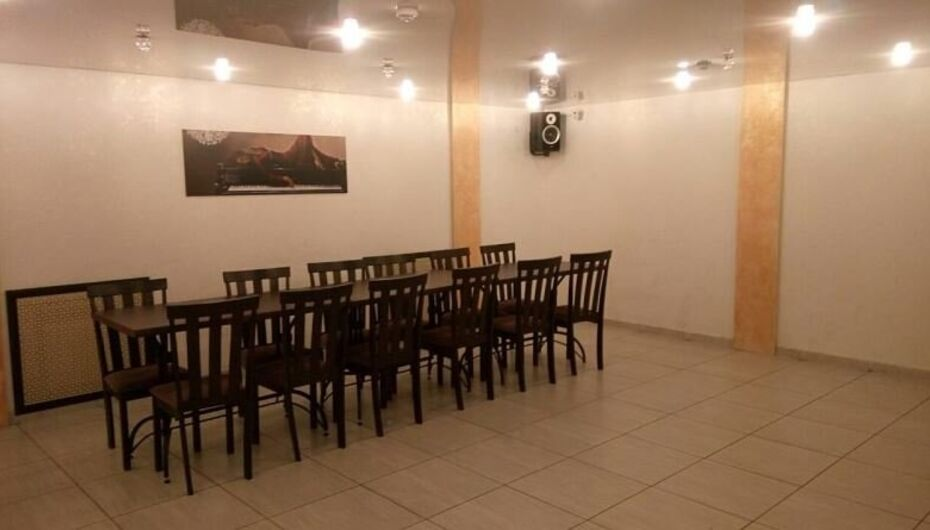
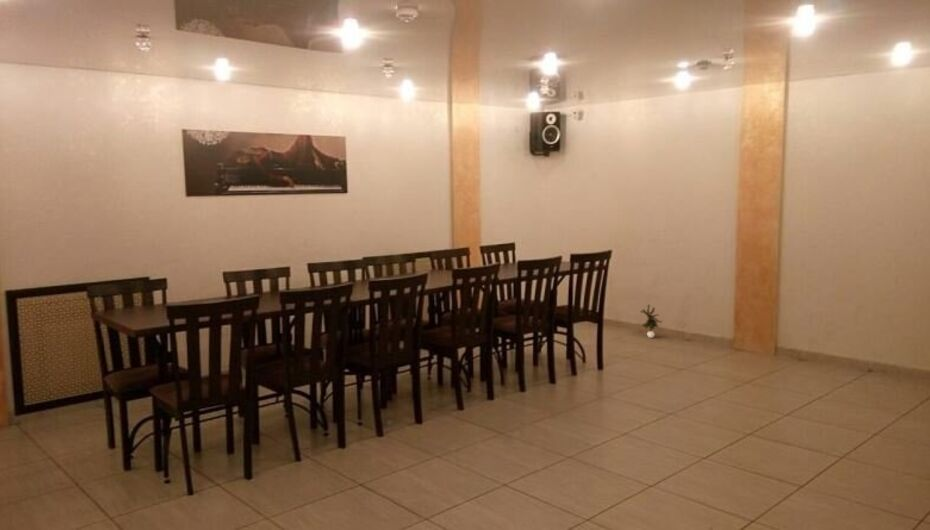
+ potted plant (649, 321)
